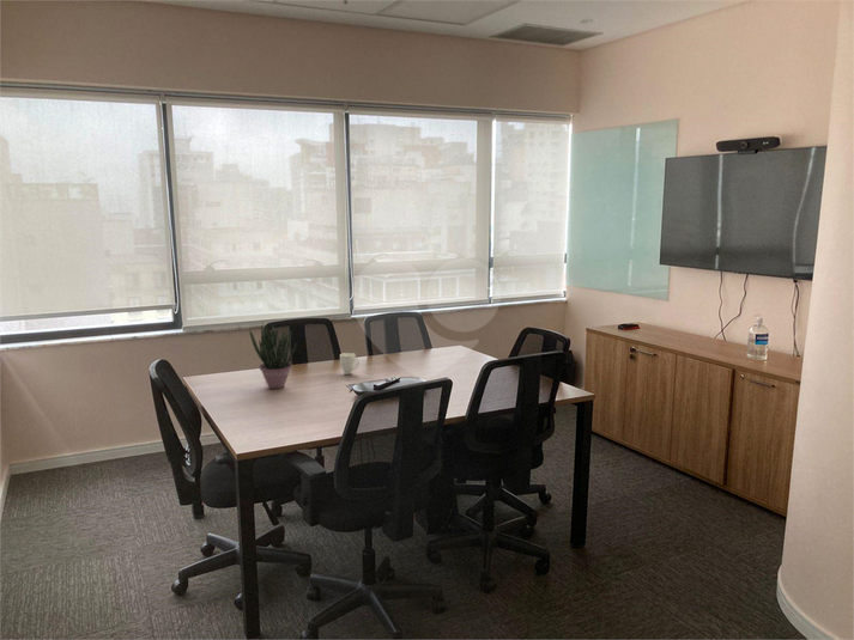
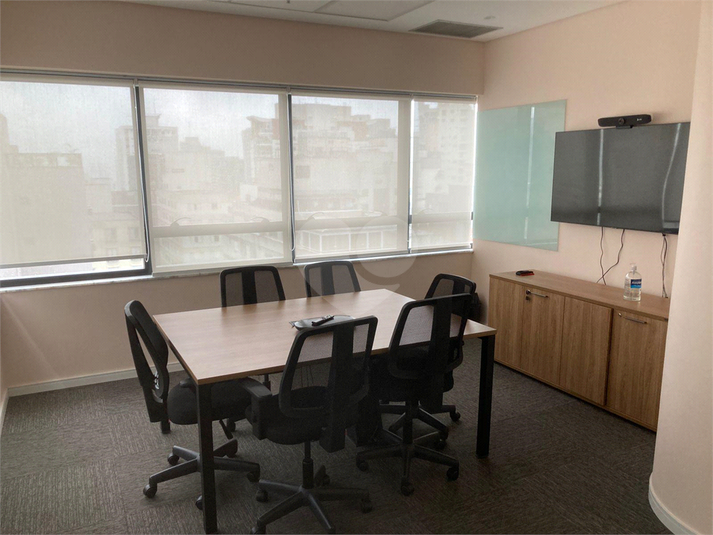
- mug (350, 364)
- potted plant (273, 355)
